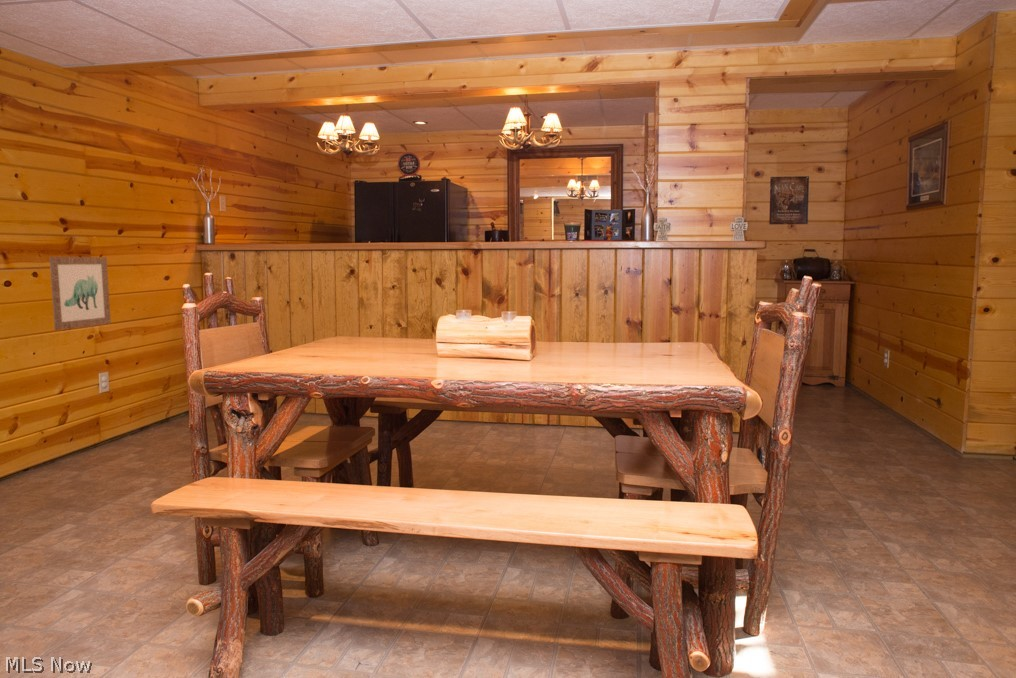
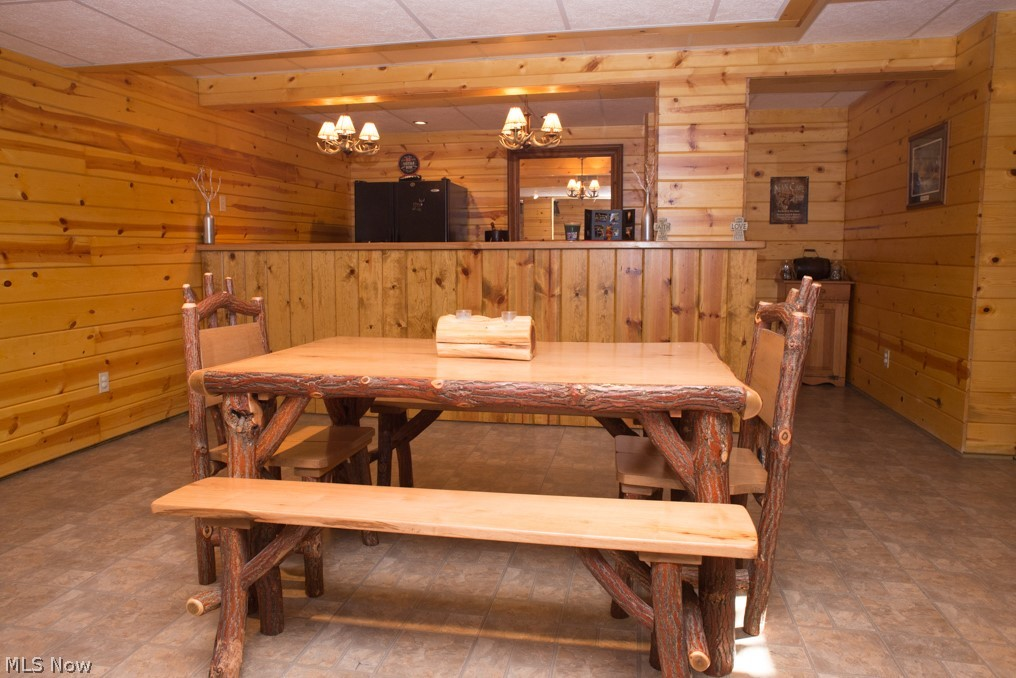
- wall art (81, 292)
